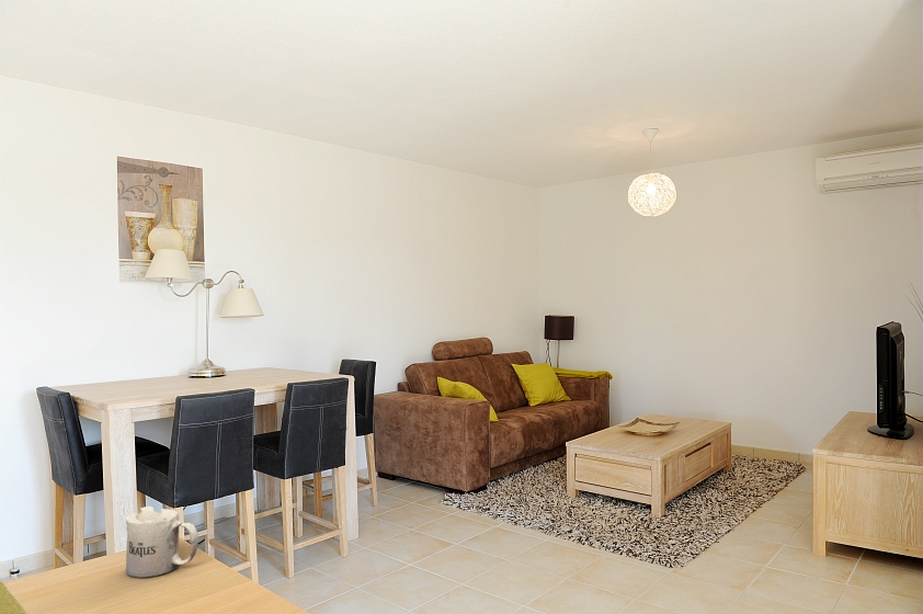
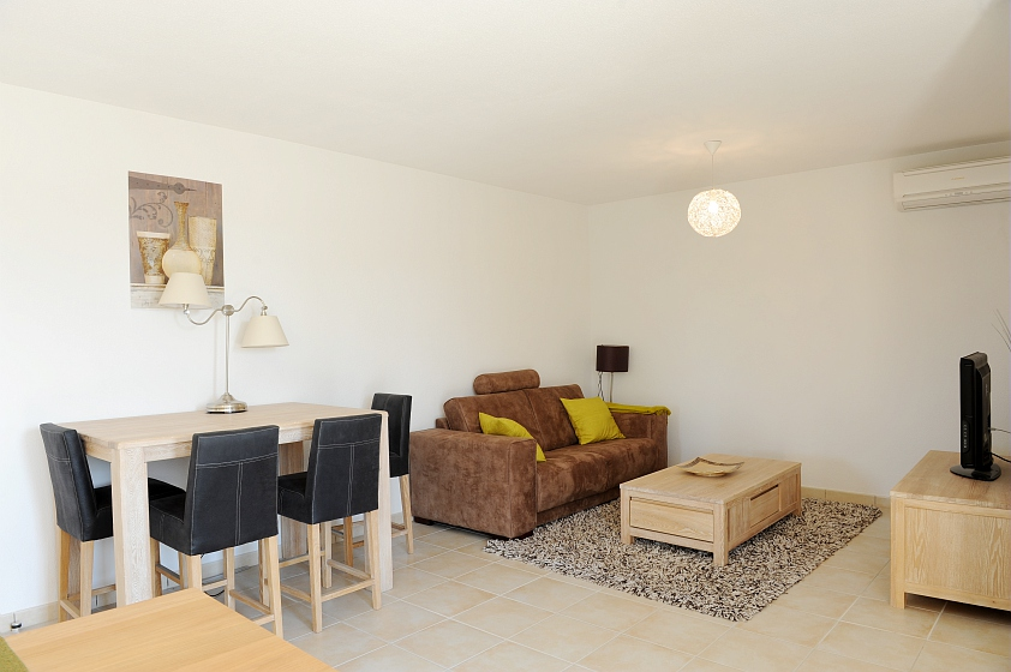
- mug (160, 541)
